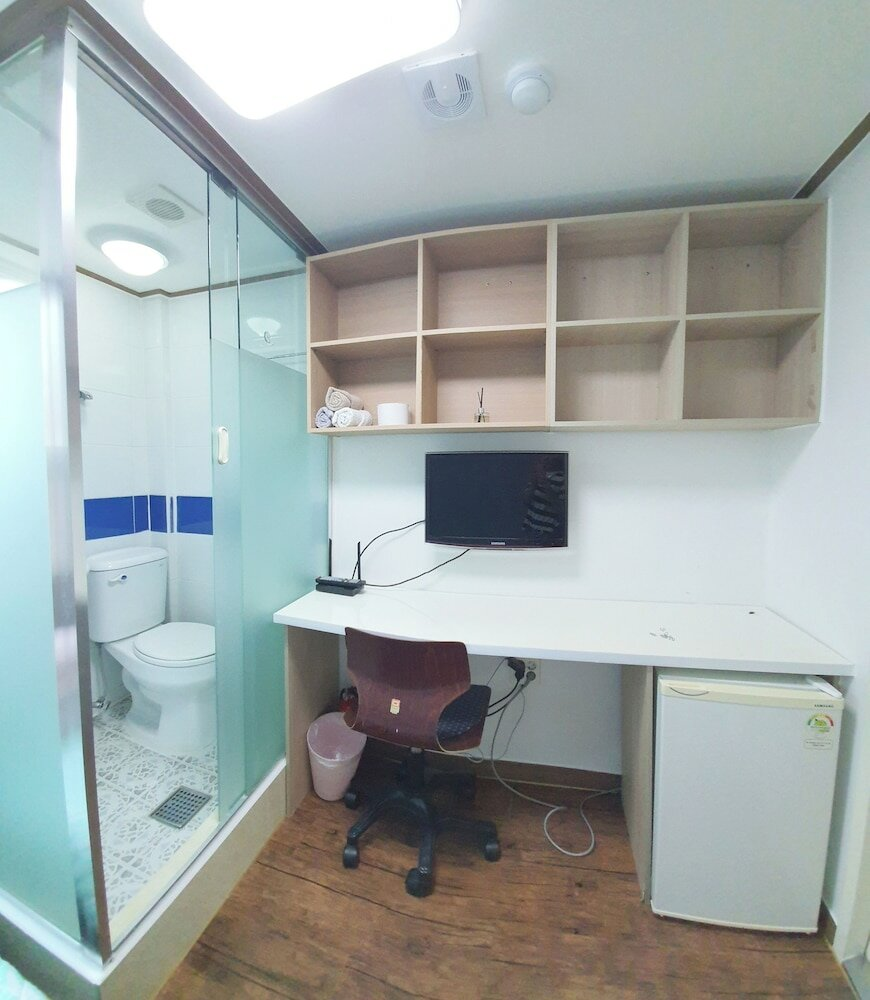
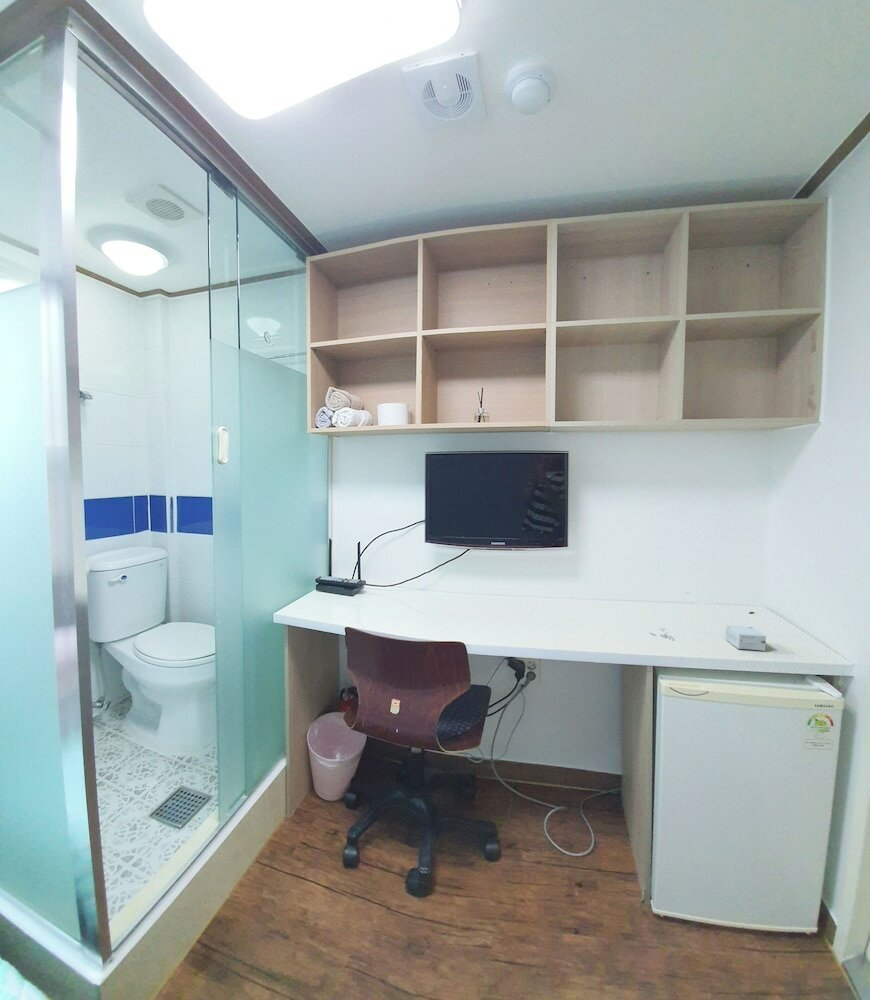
+ small box (744, 637)
